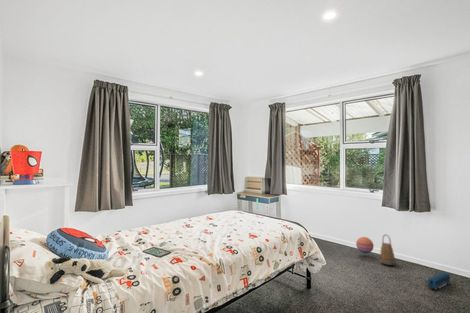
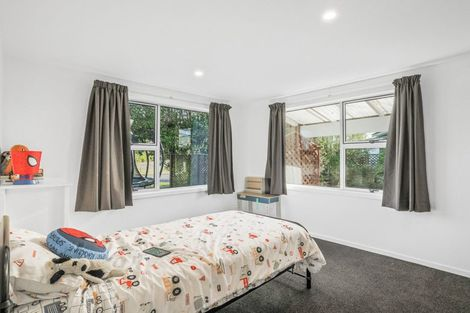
- basket (387, 250)
- ball (364, 246)
- toy train (439, 280)
